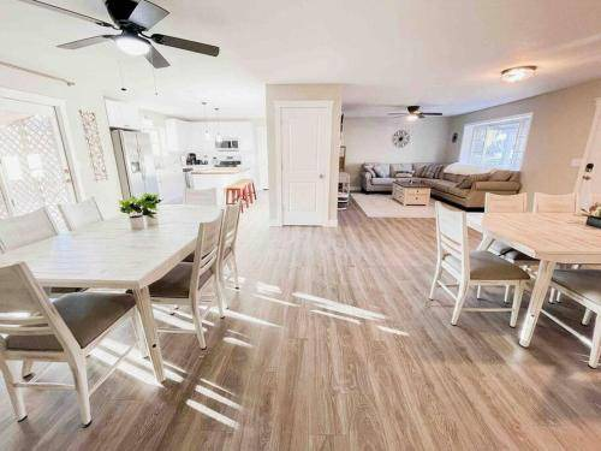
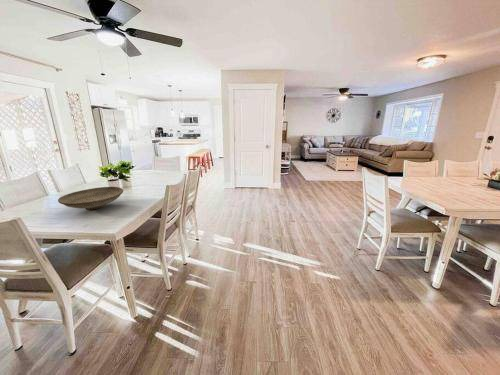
+ decorative bowl (94, 200)
